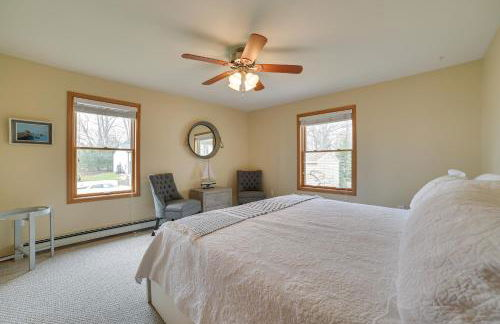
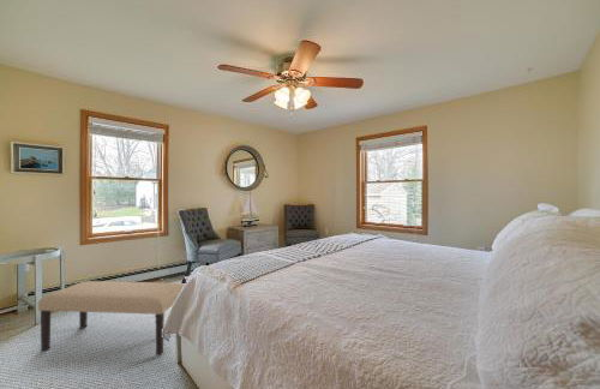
+ bench (118, 312)
